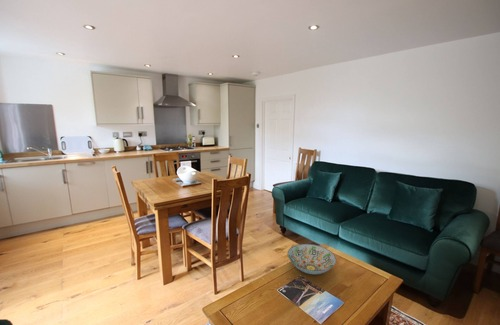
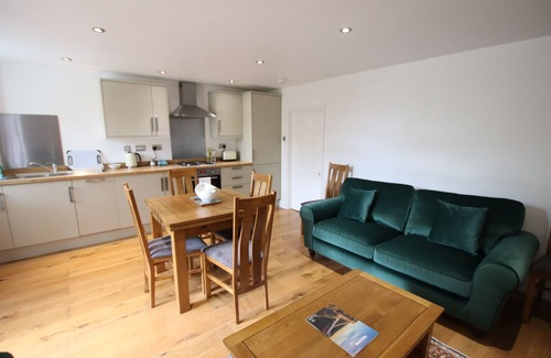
- decorative bowl (310, 262)
